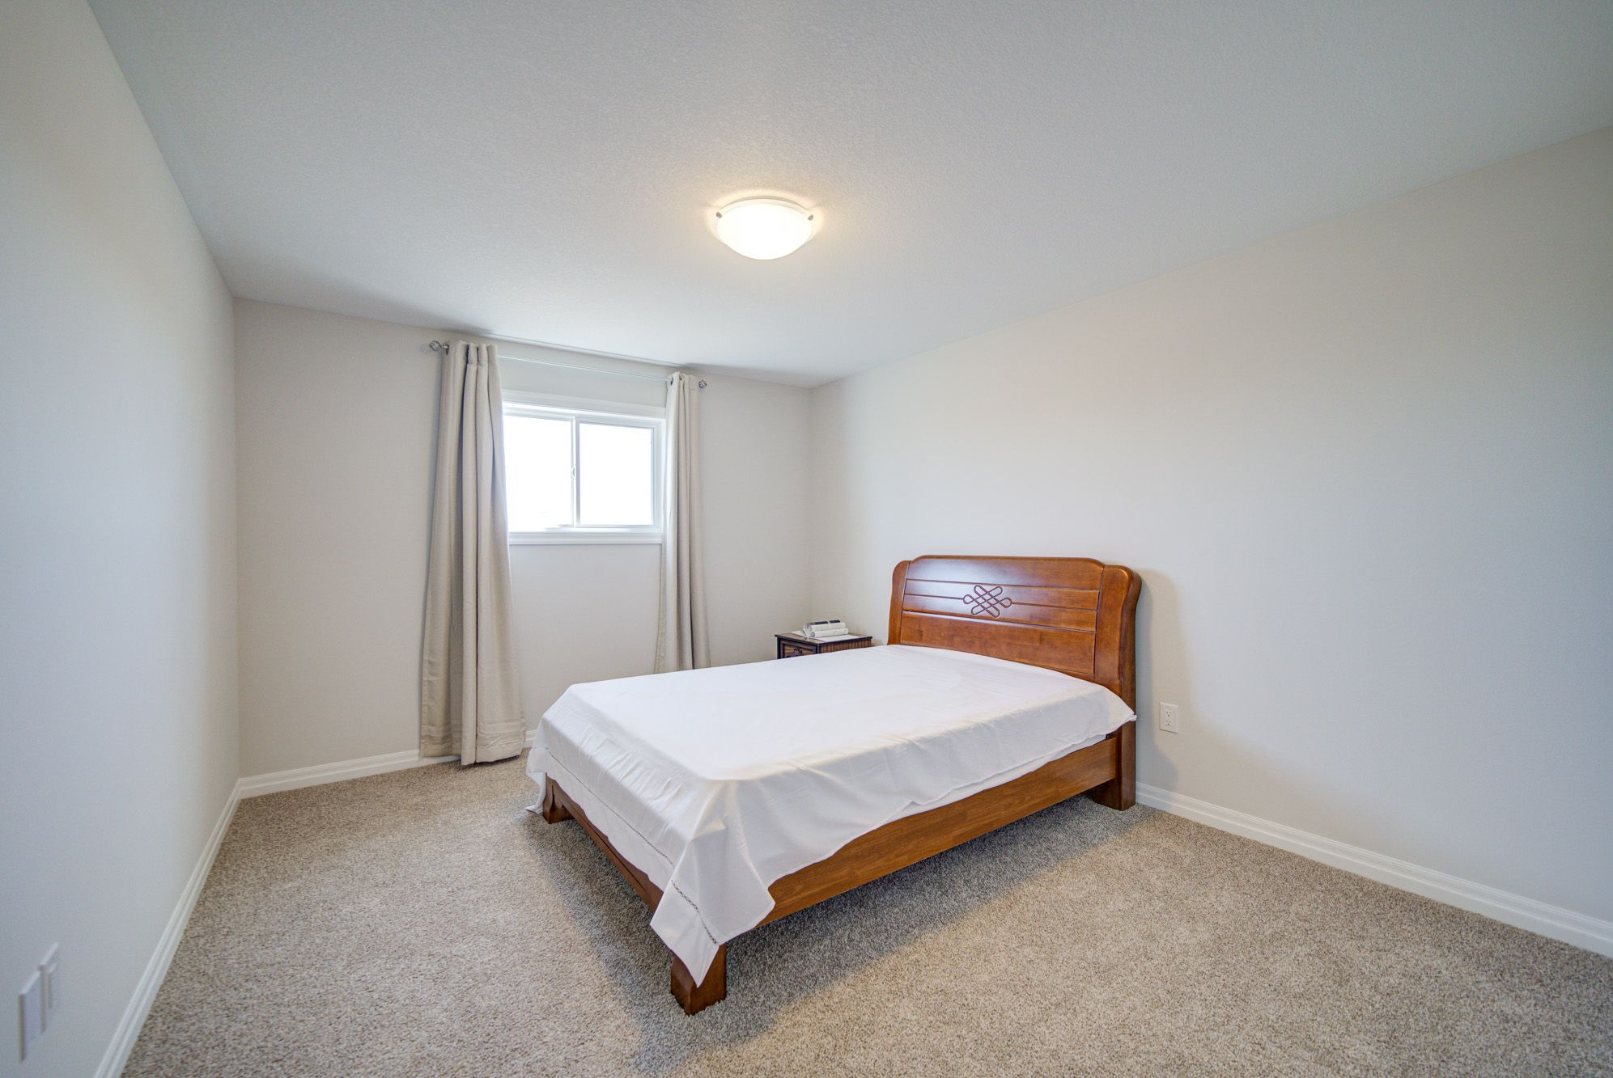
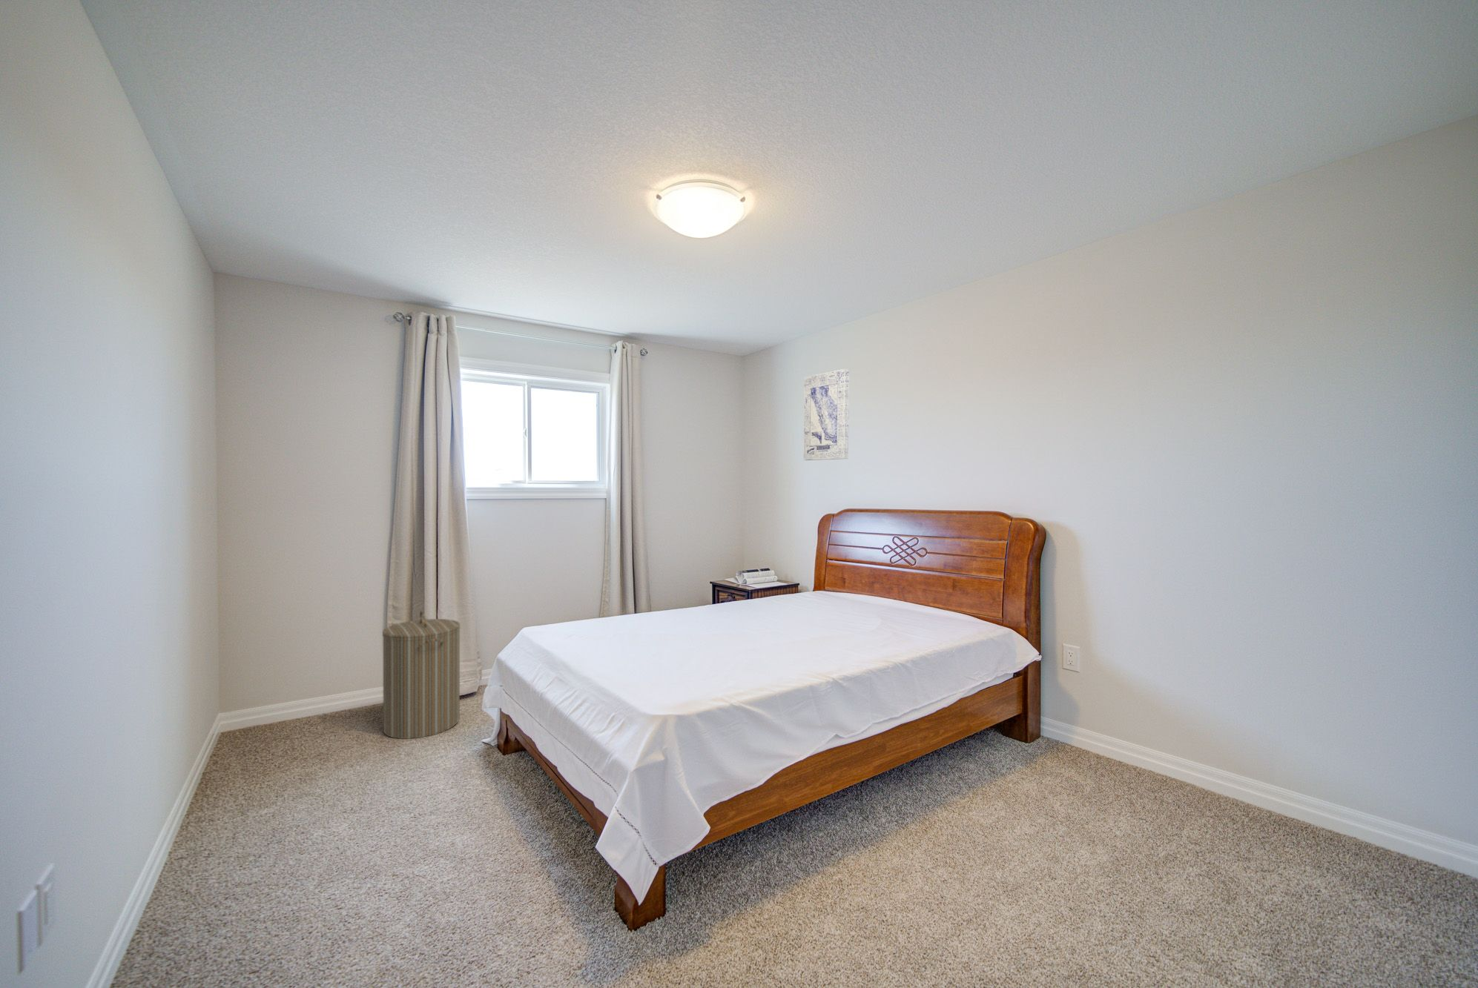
+ laundry hamper (422, 668)
+ wall art (825, 417)
